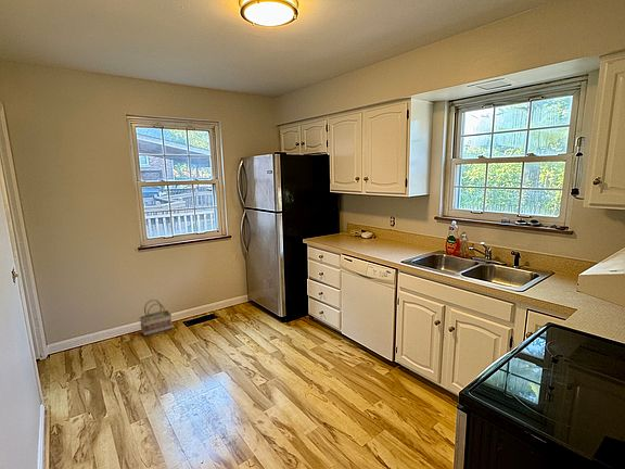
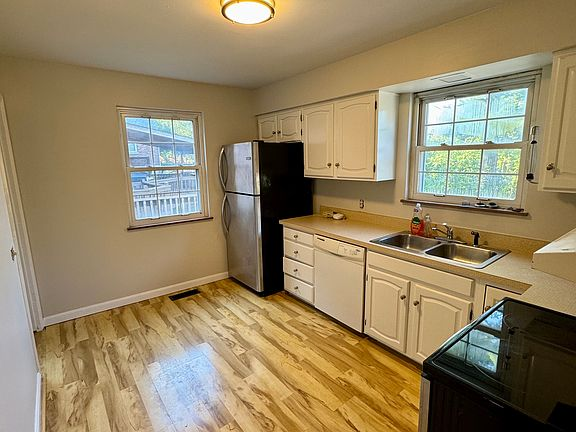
- basket (155, 315)
